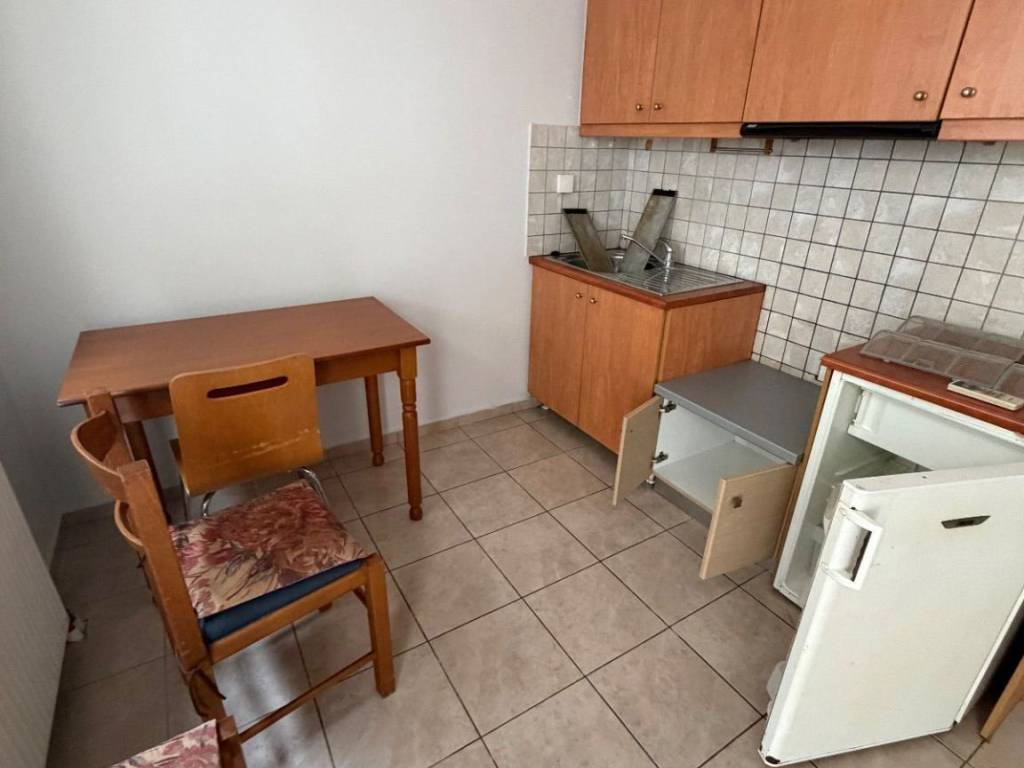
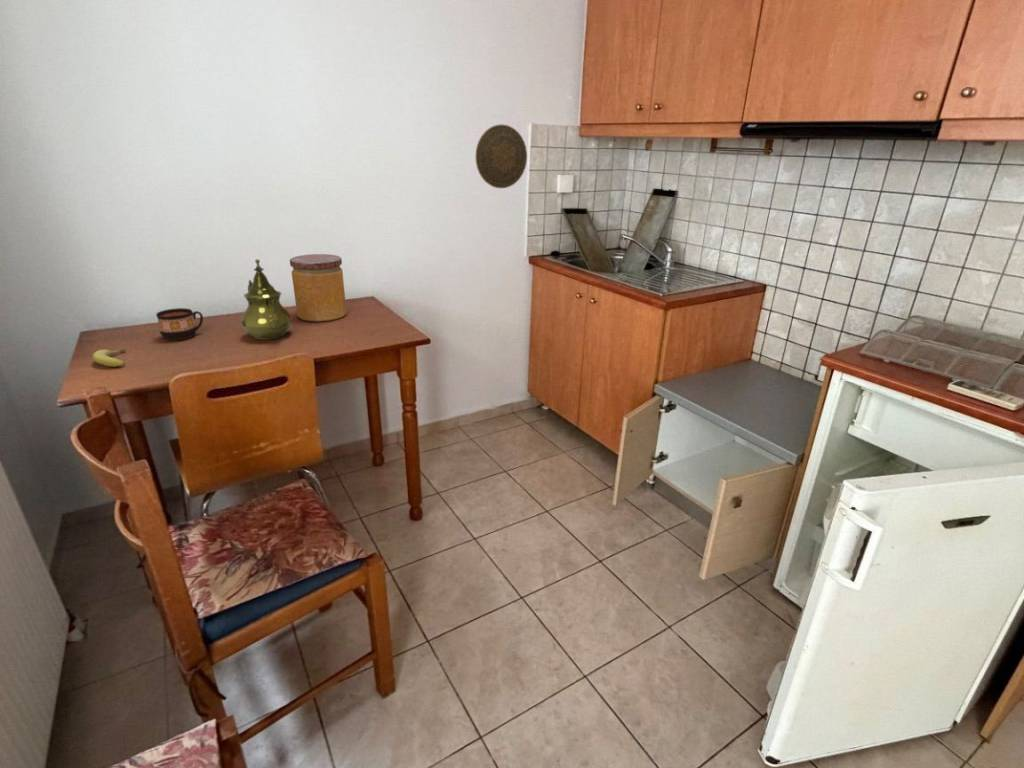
+ cup (178, 324)
+ fruit (109, 355)
+ jar (319, 287)
+ teapot (262, 297)
+ decorative plate (503, 157)
